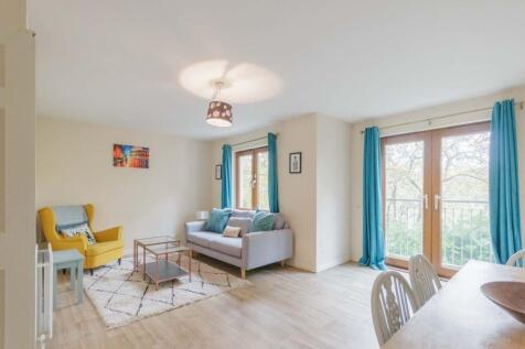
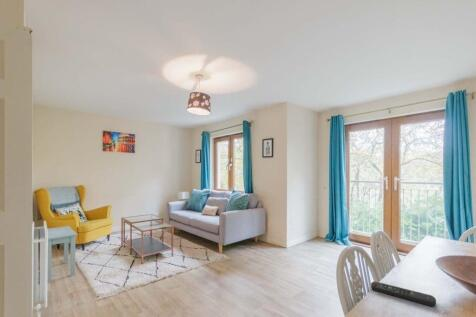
+ remote control (401, 292)
